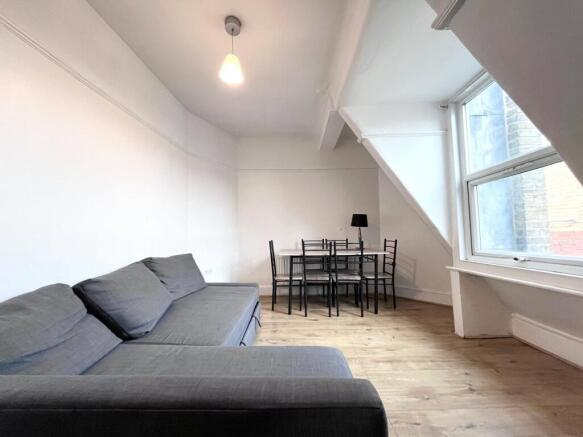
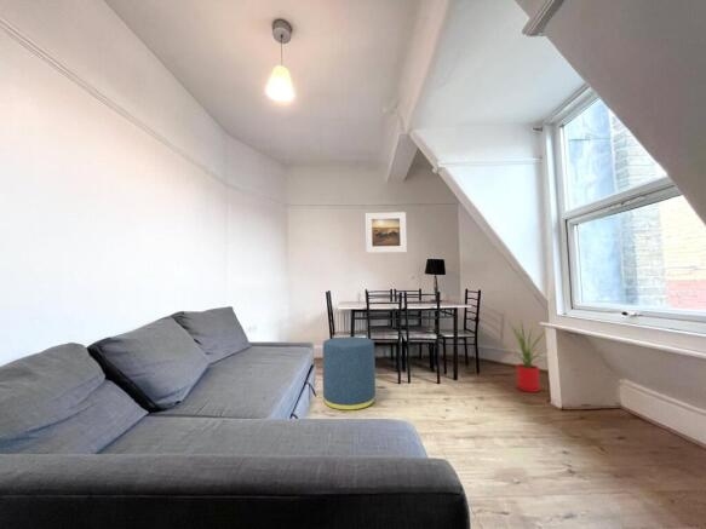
+ house plant (528, 352)
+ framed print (385, 232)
+ ottoman (349, 369)
